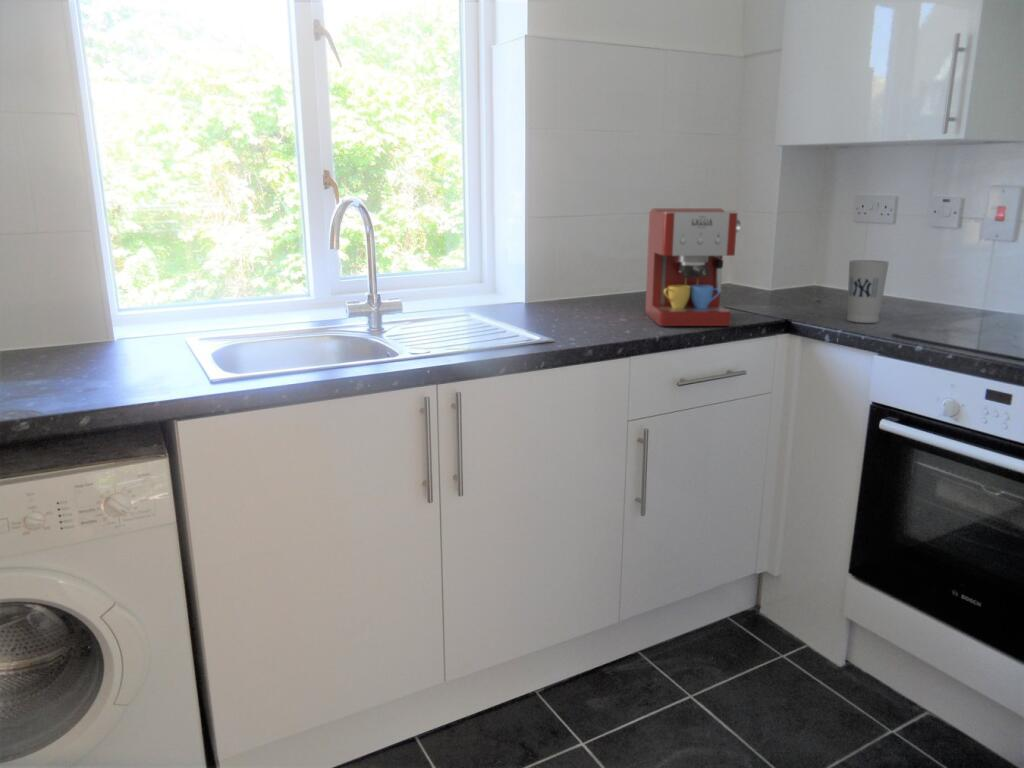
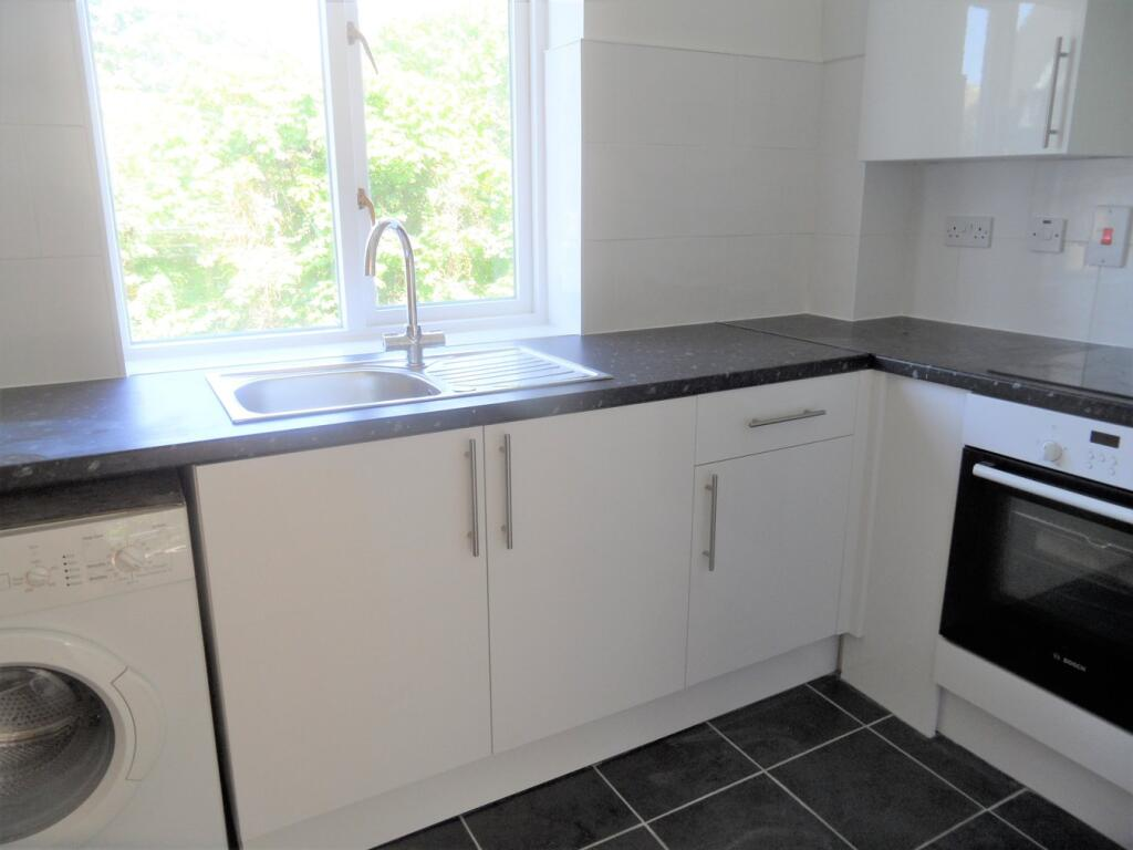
- coffee maker (688, 264)
- cup (865, 291)
